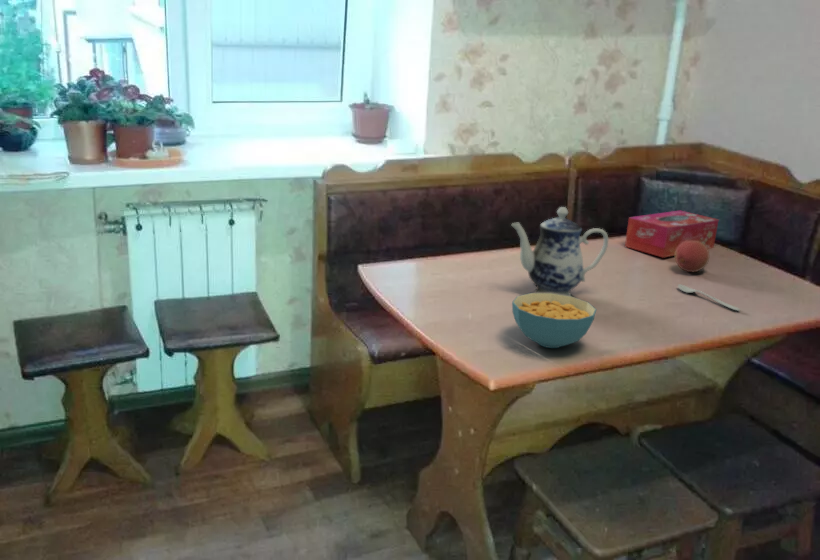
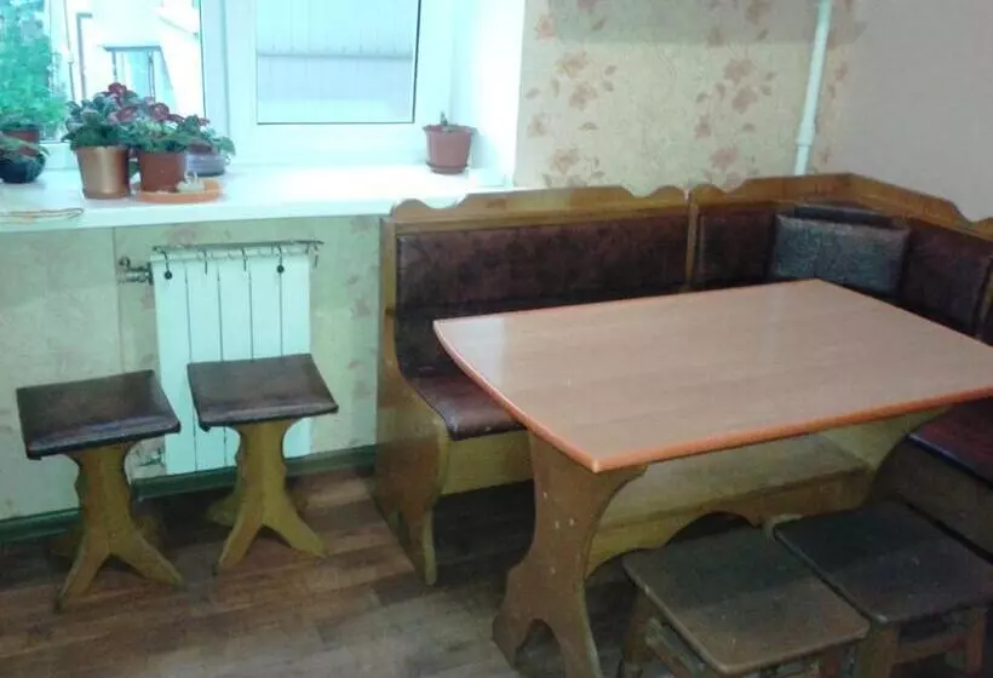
- tissue box (672, 232)
- teapot (557, 251)
- cereal bowl (551, 324)
- fruit (692, 256)
- spoon (708, 296)
